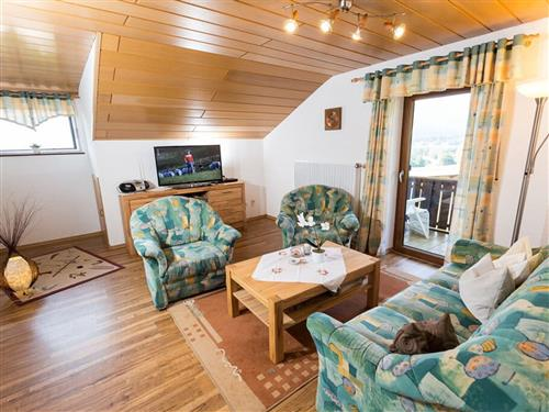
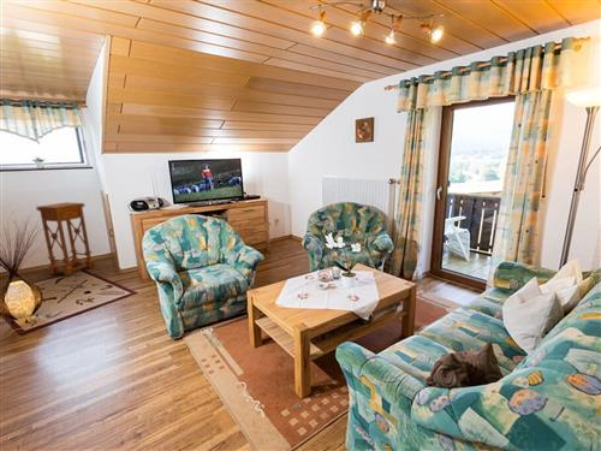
+ plant stand (64, 238)
